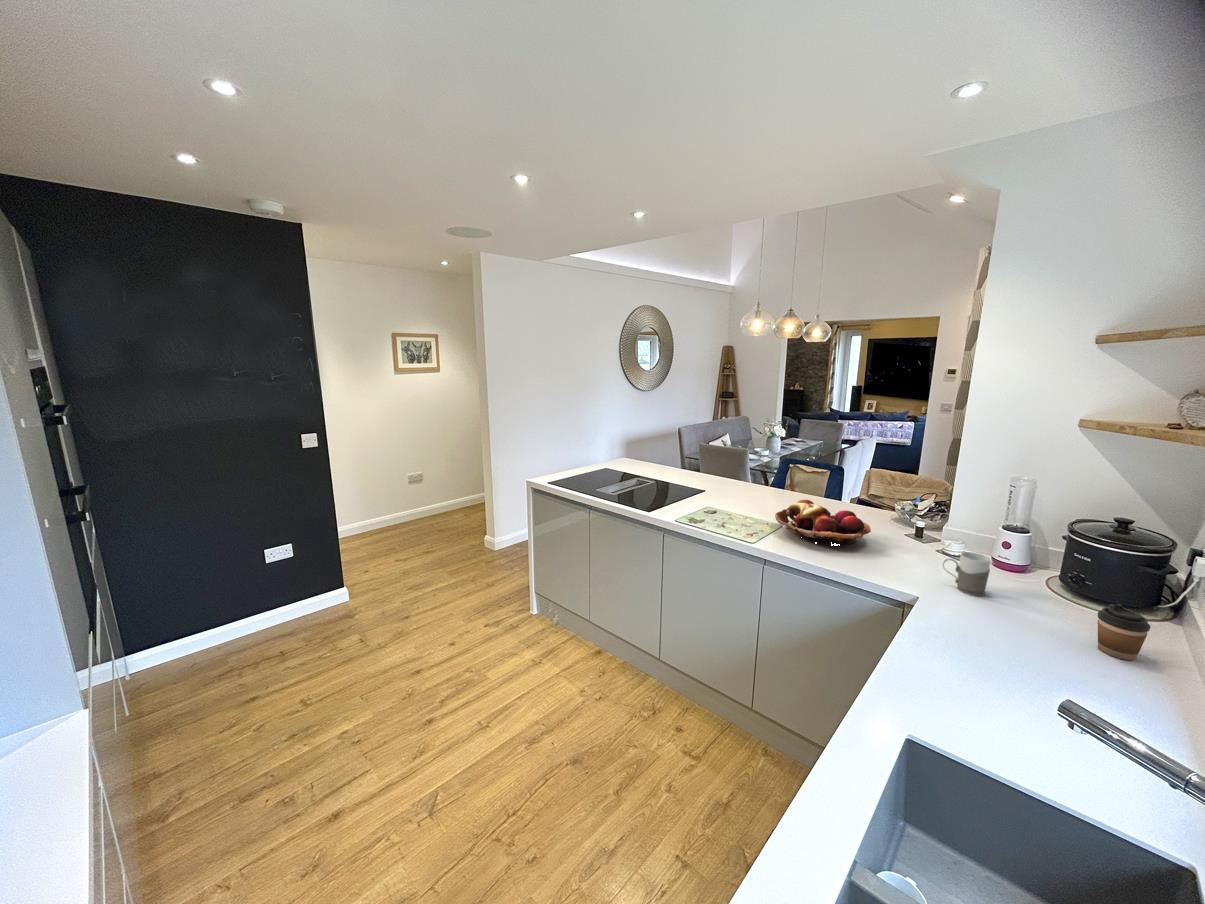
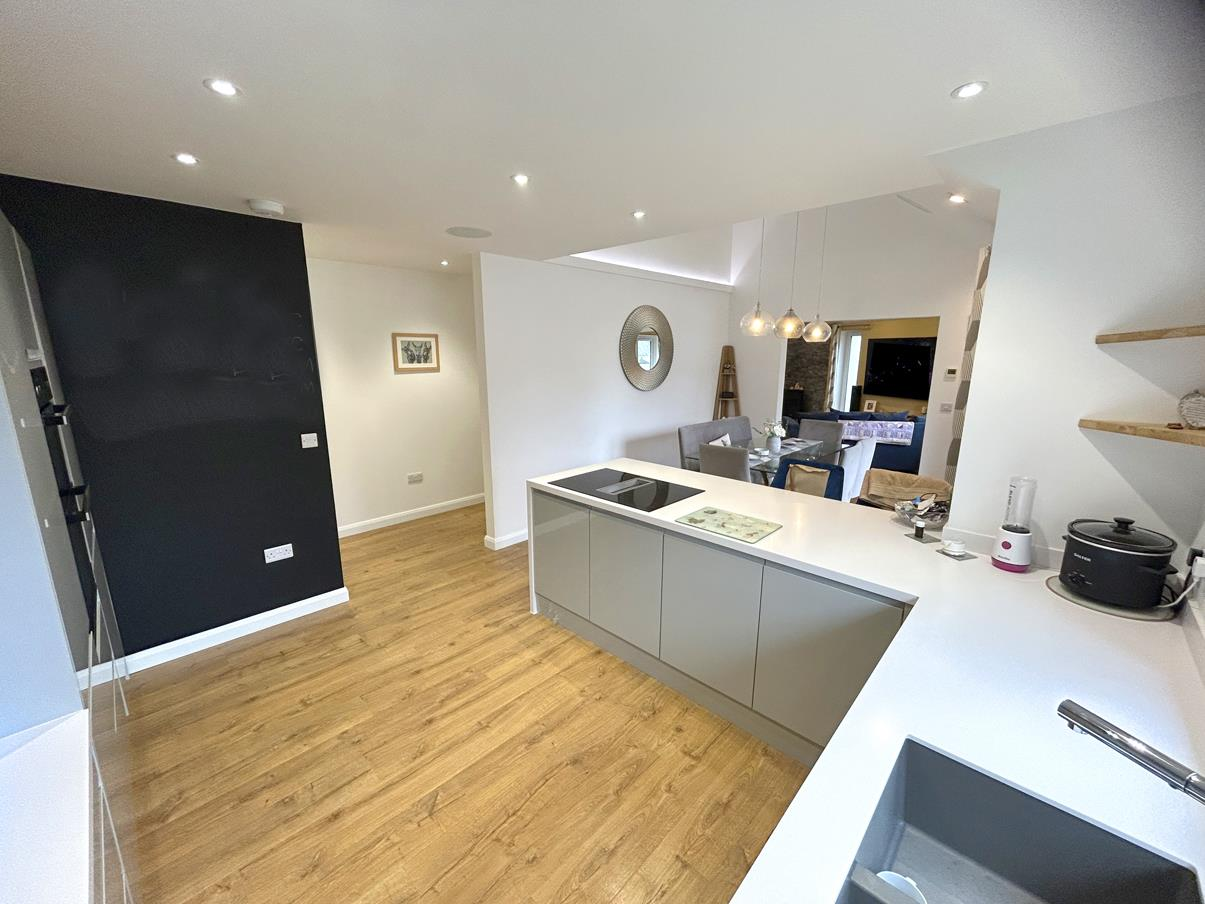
- fruit basket (819, 520)
- mug (964, 572)
- coffee cup (1121, 630)
